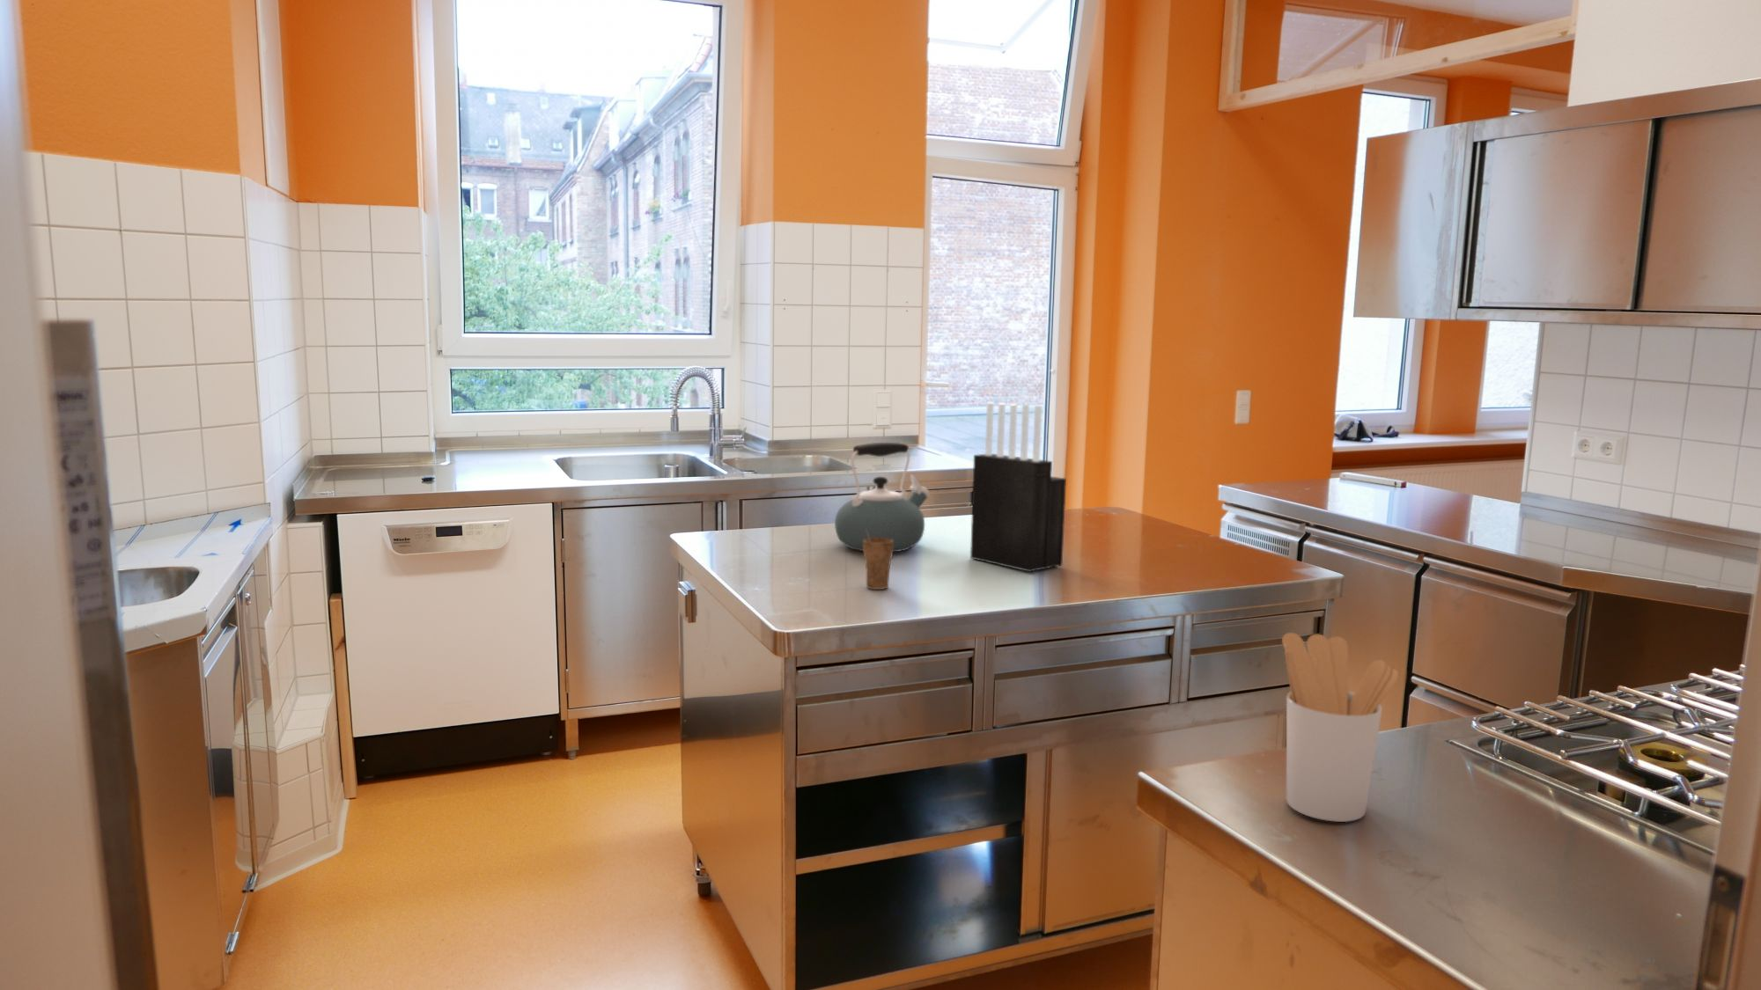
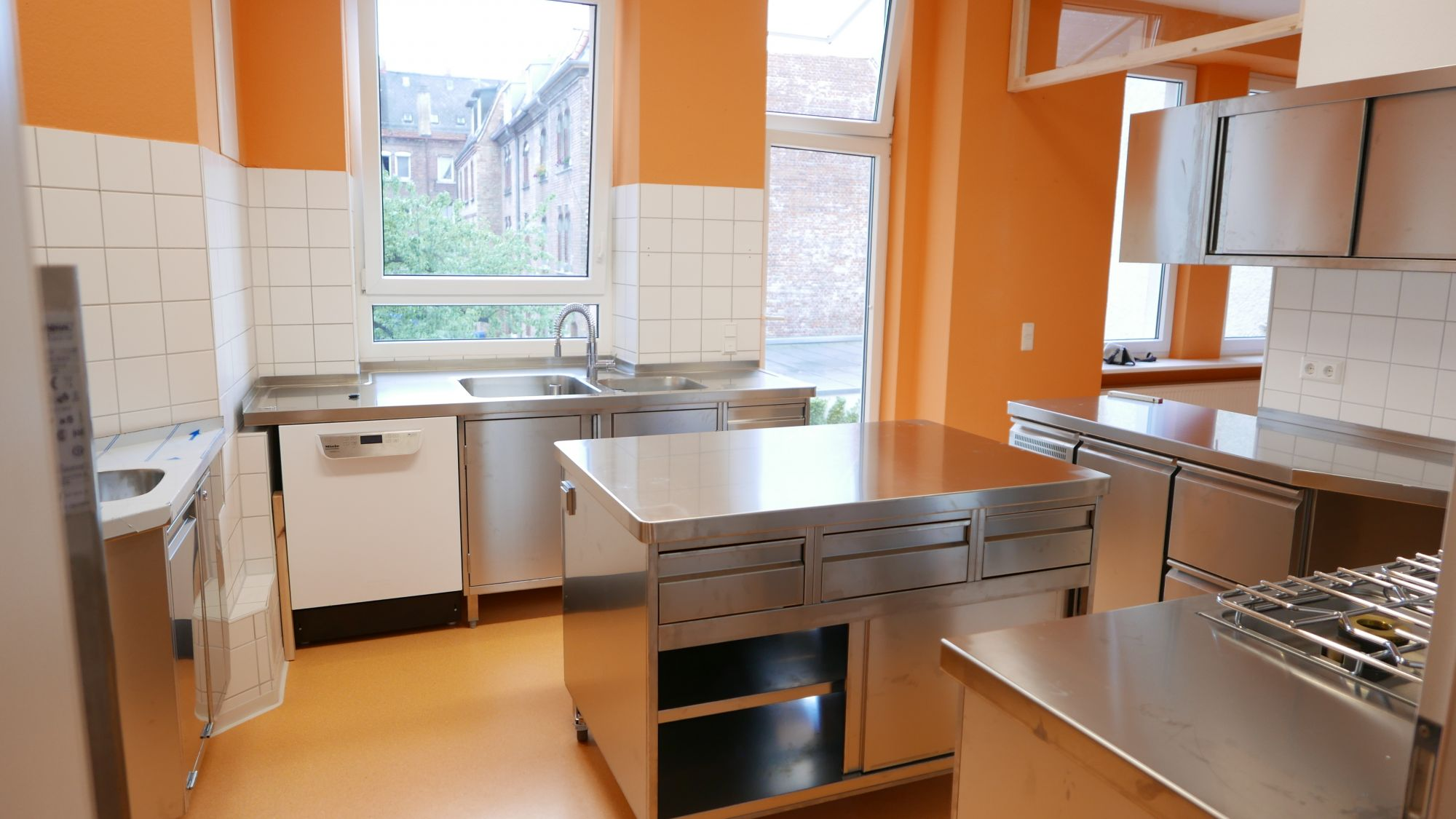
- cup (878, 557)
- utensil holder (1323, 720)
- kettle (887, 493)
- knife block (1022, 484)
